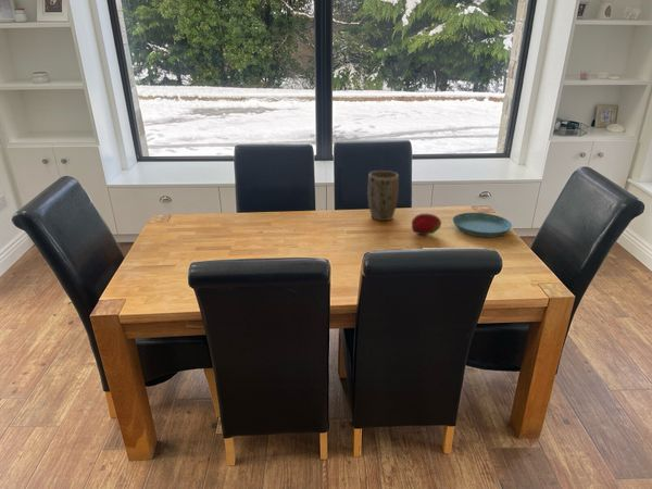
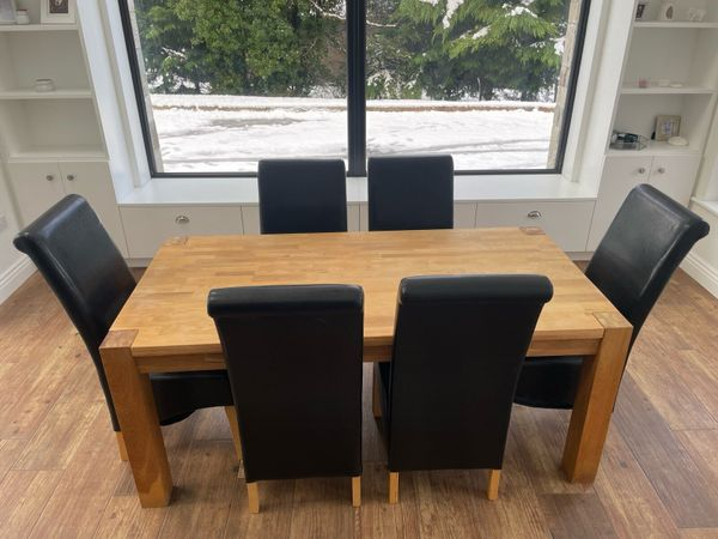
- plant pot (383, 196)
- fruit (426, 224)
- saucer (481, 225)
